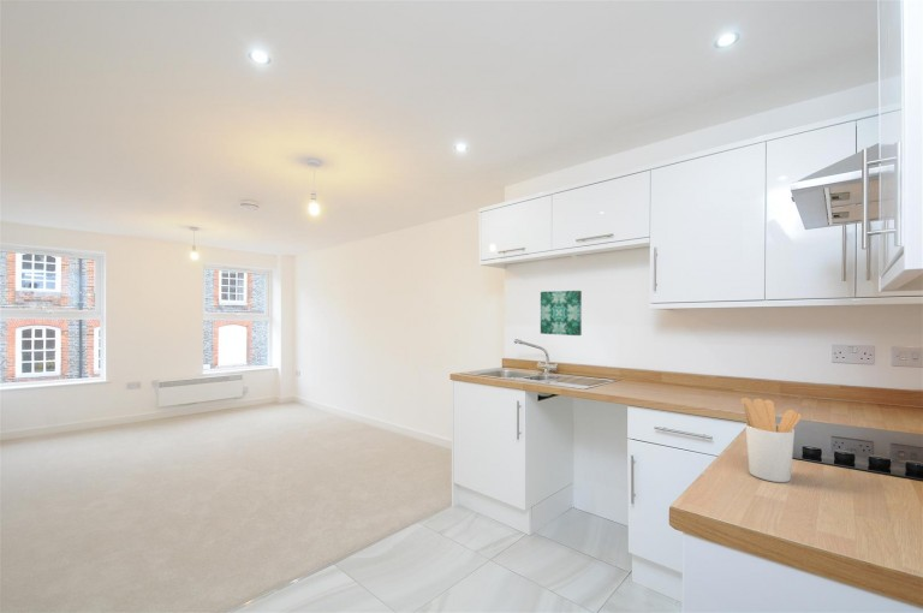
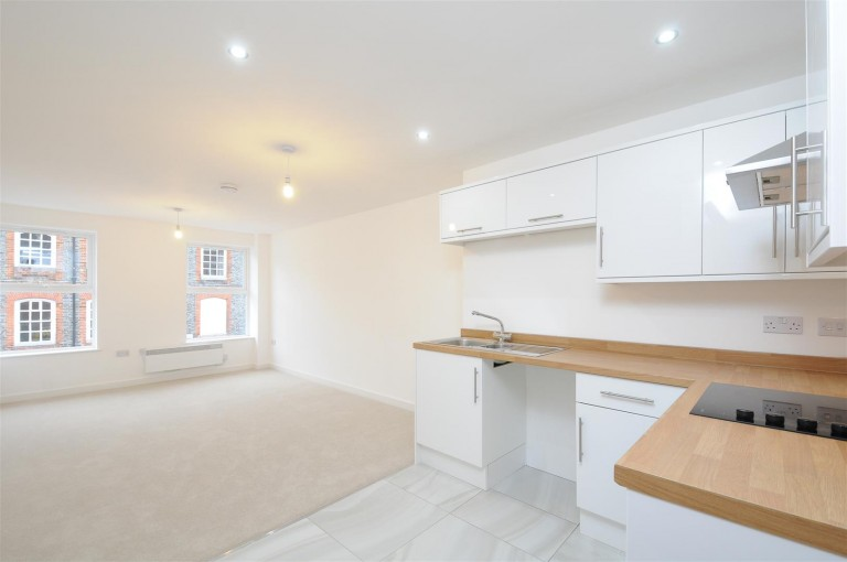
- wall art (560, 313)
- utensil holder (764, 435)
